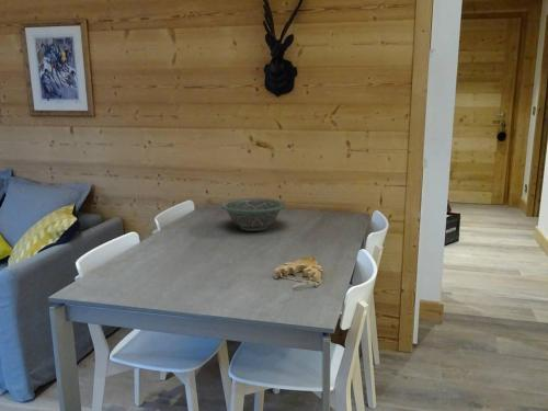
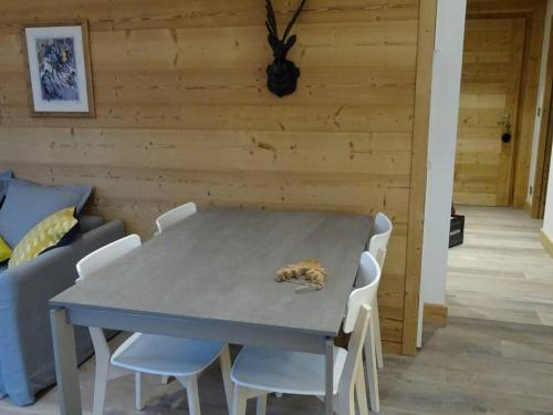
- decorative bowl (253, 216)
